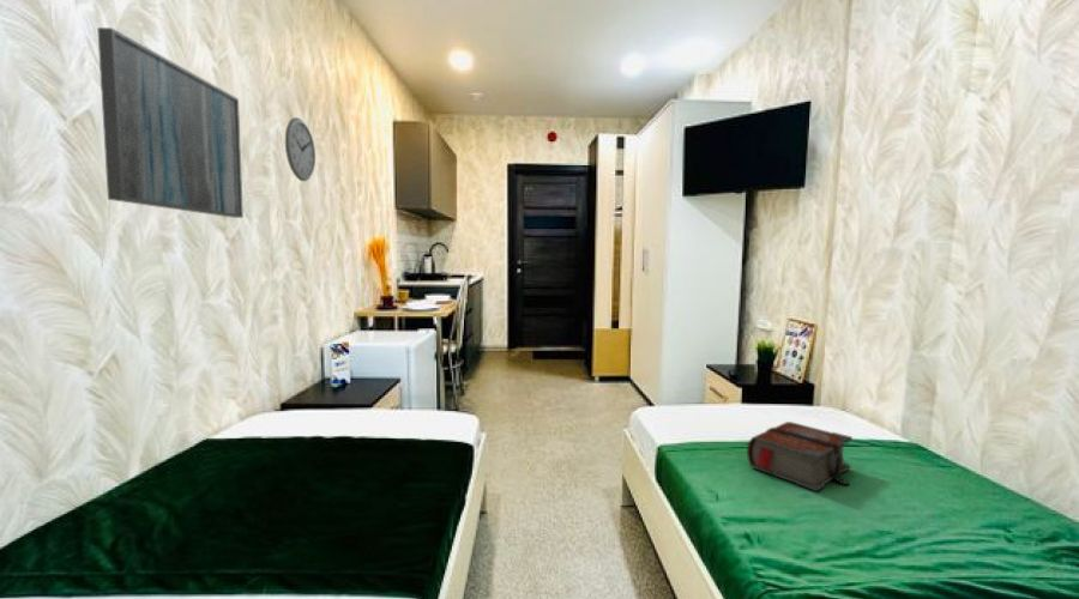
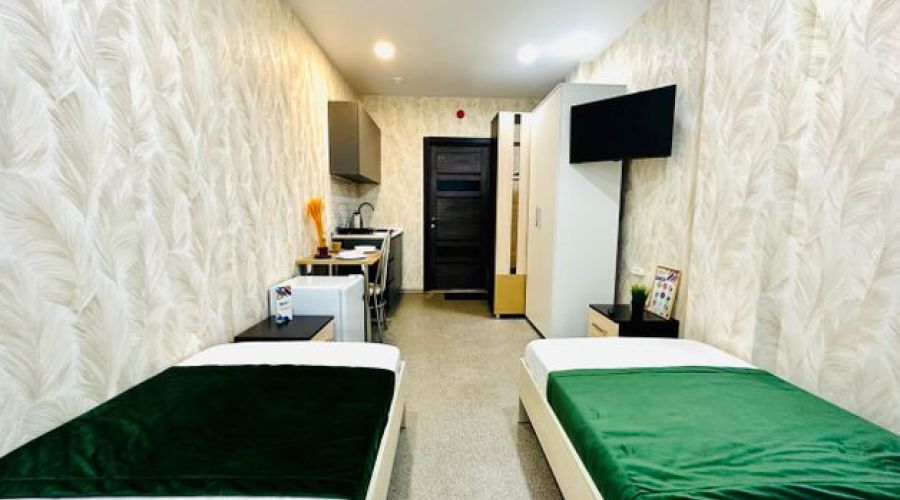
- wall art (183, 140)
- wall clock (301, 150)
- bible (803, 453)
